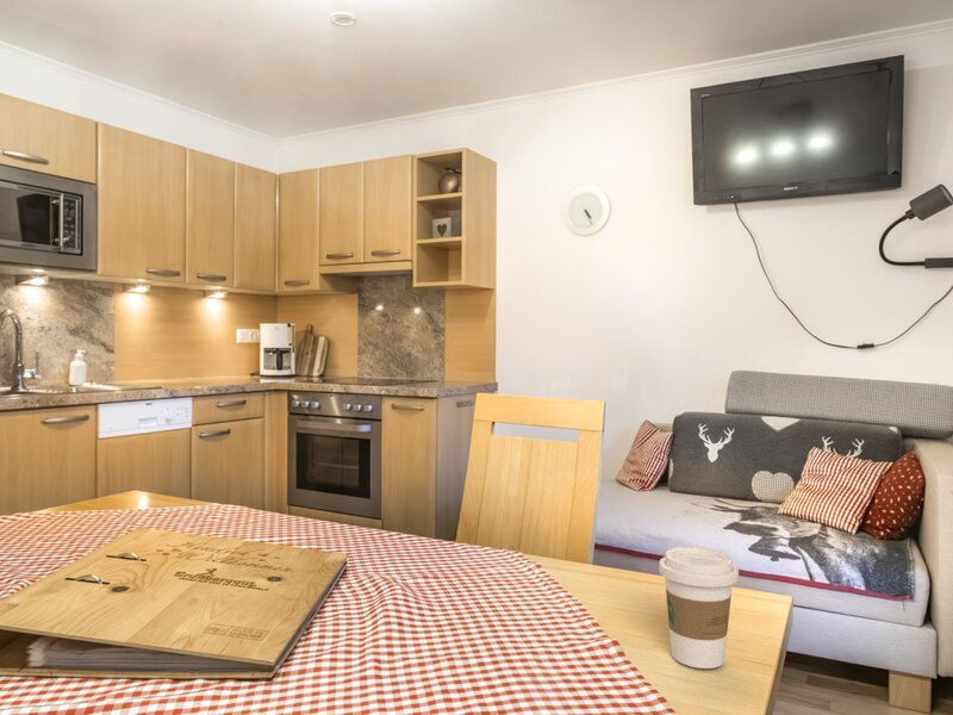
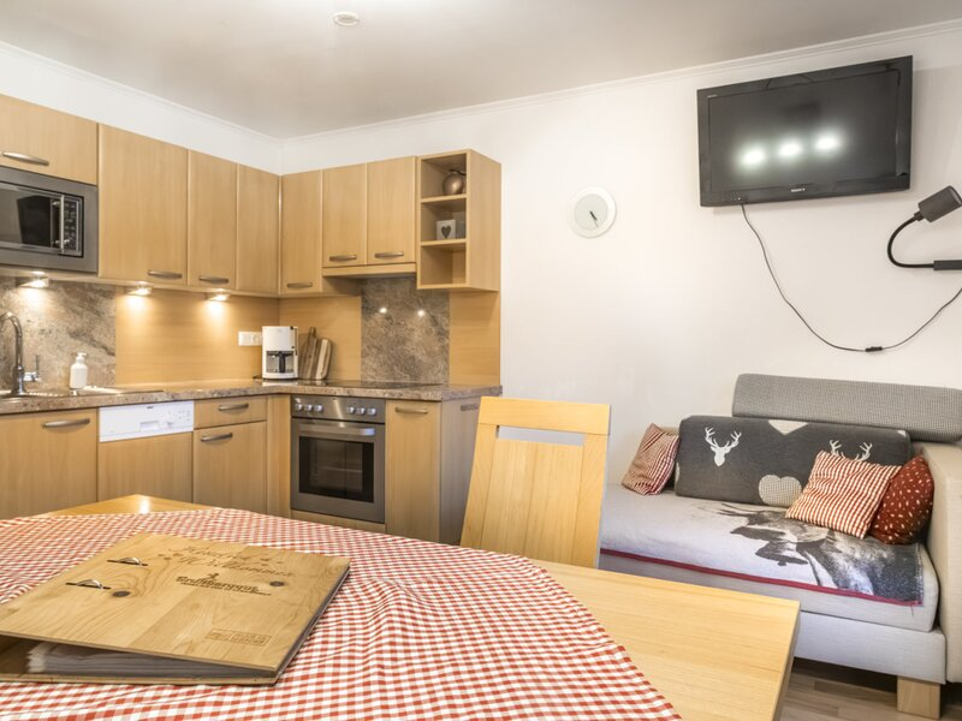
- coffee cup (697, 605)
